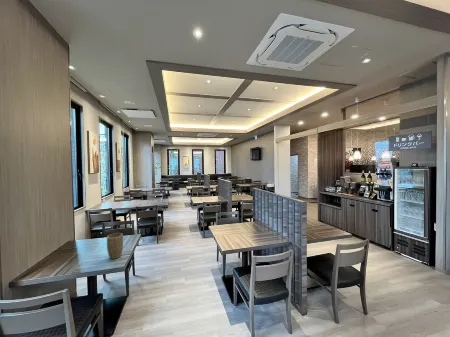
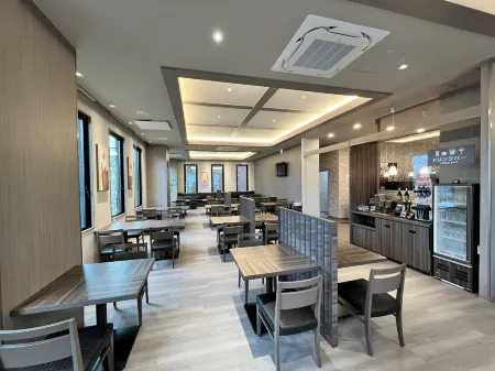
- plant pot (115, 245)
